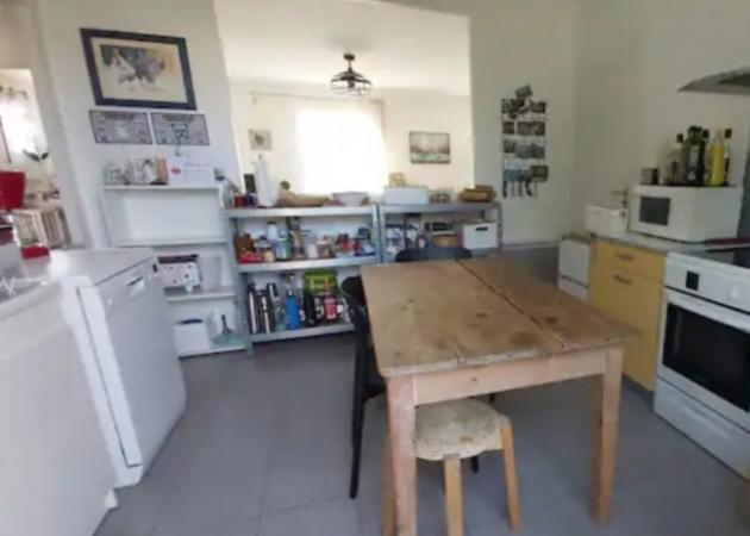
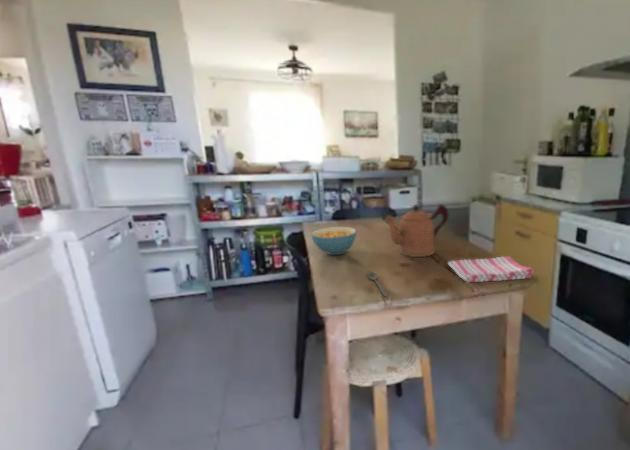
+ coffeepot (416, 228)
+ cereal bowl (334, 242)
+ dish towel (487, 267)
+ spoon (377, 283)
